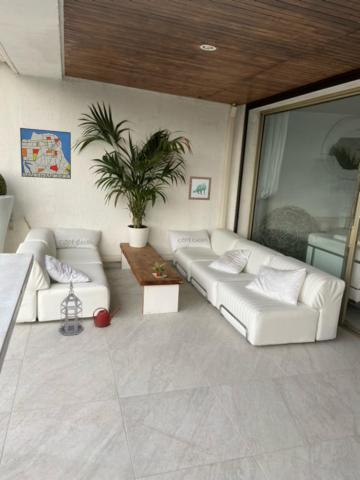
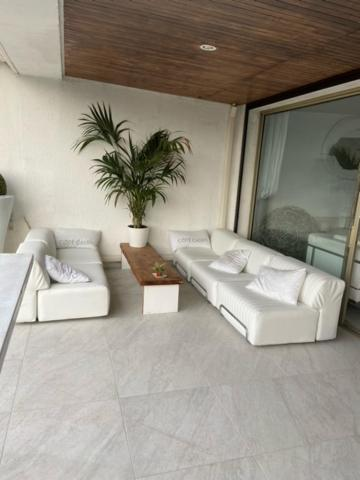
- lantern (71, 306)
- wall art (46, 154)
- watering can (106, 315)
- wall art (200, 188)
